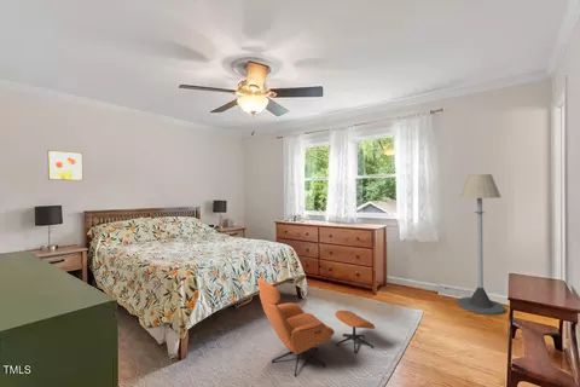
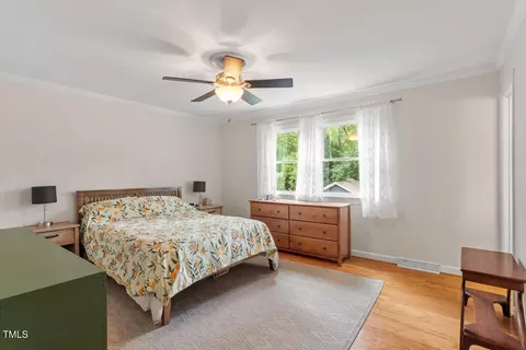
- wall art (65, 166)
- floor lamp (480, 241)
- armchair (317, 318)
